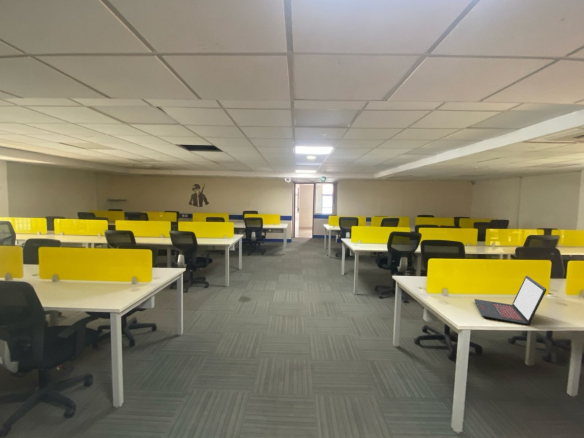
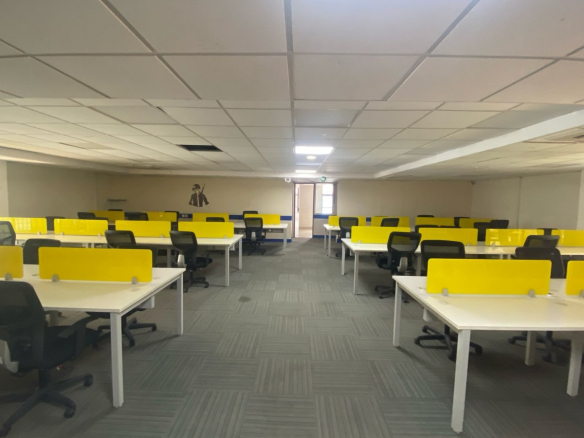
- laptop (503, 303)
